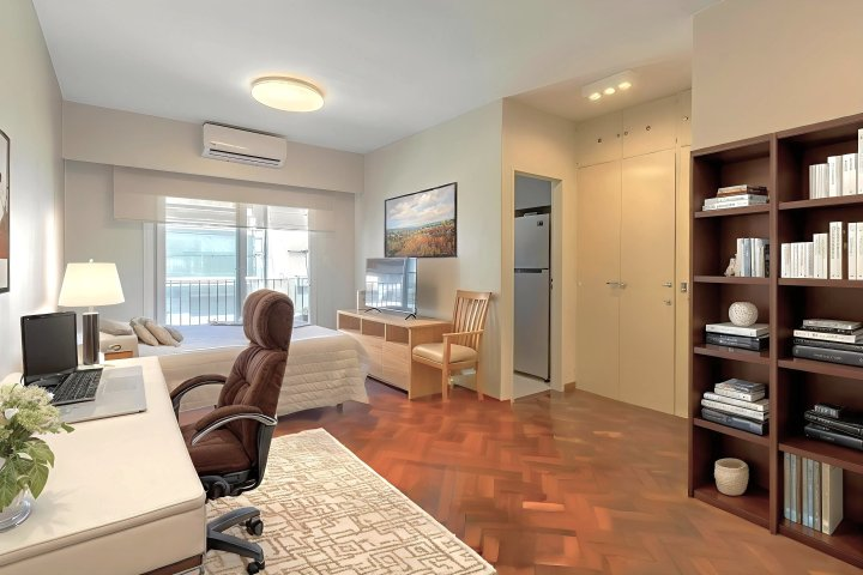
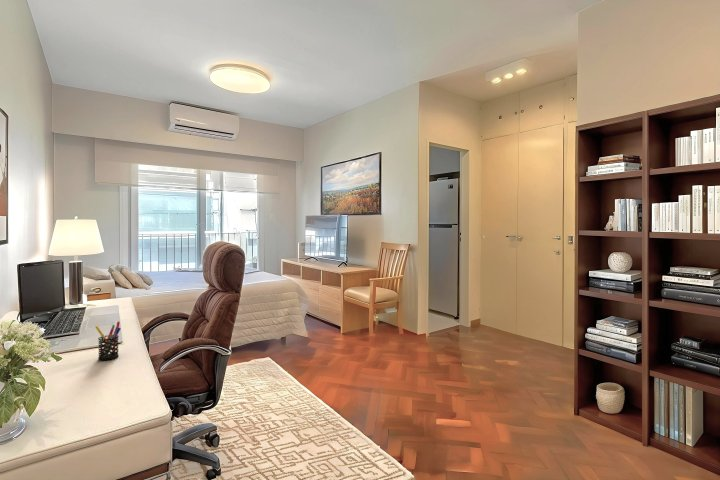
+ pen holder (110, 339)
